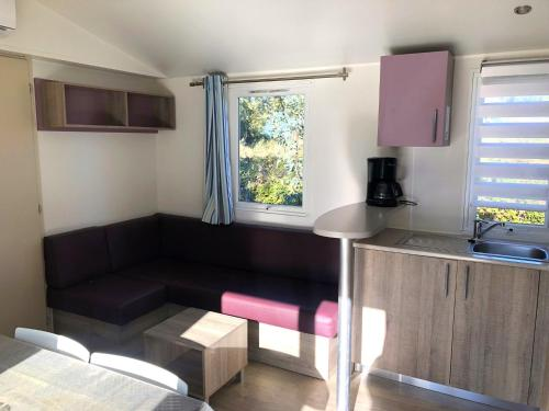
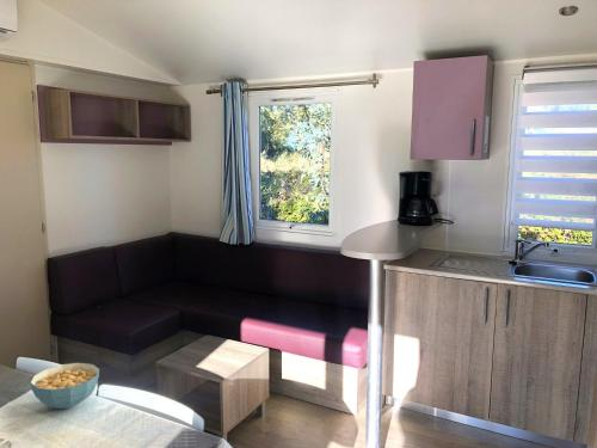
+ cereal bowl (66, 389)
